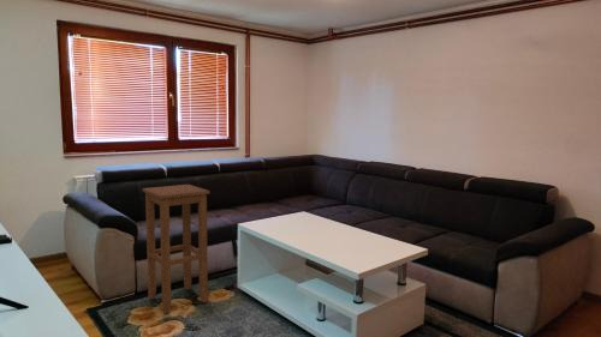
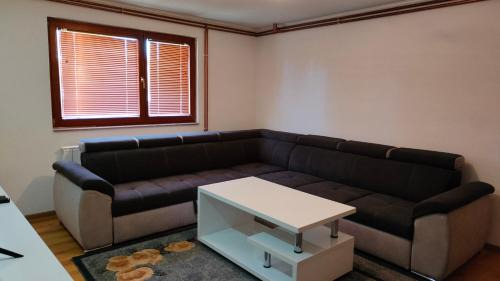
- stool (177, 246)
